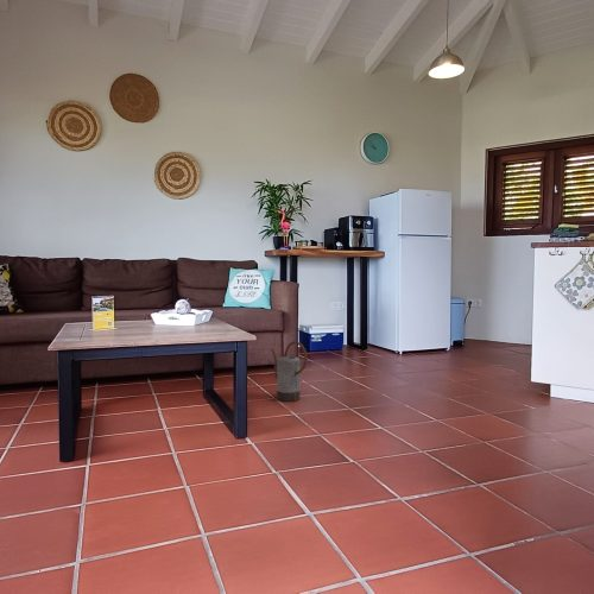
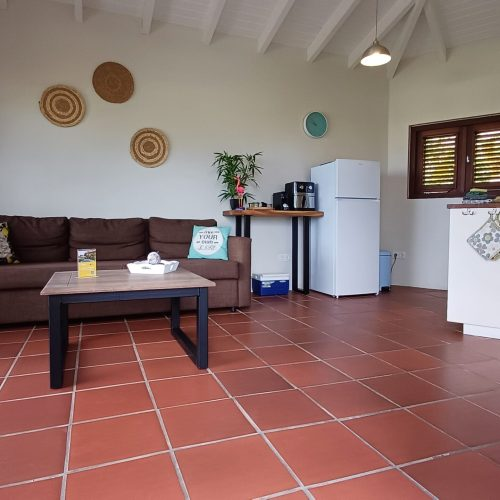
- watering can (287, 368)
